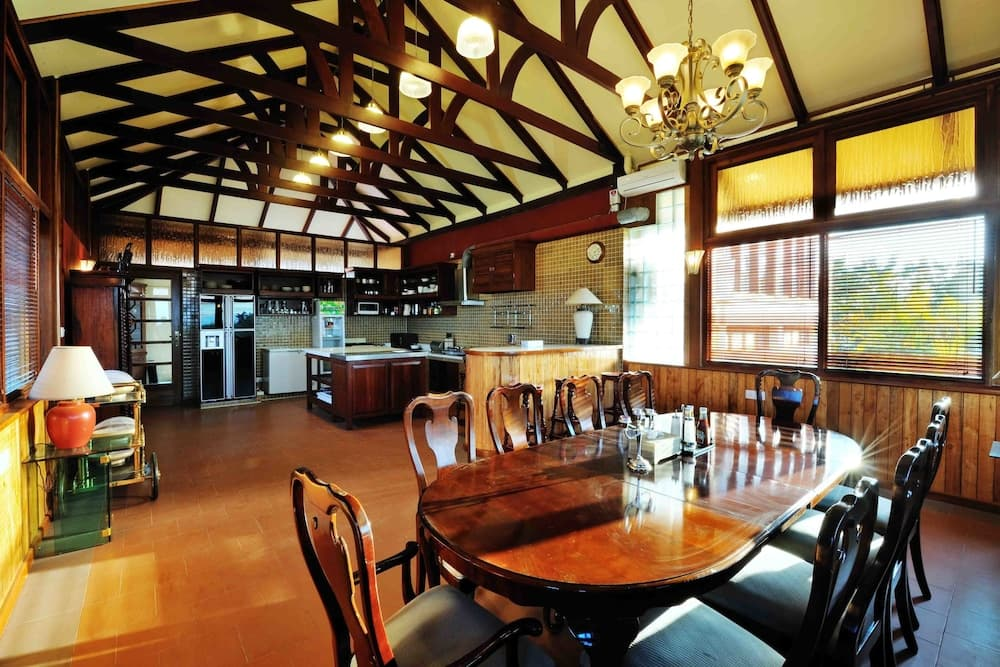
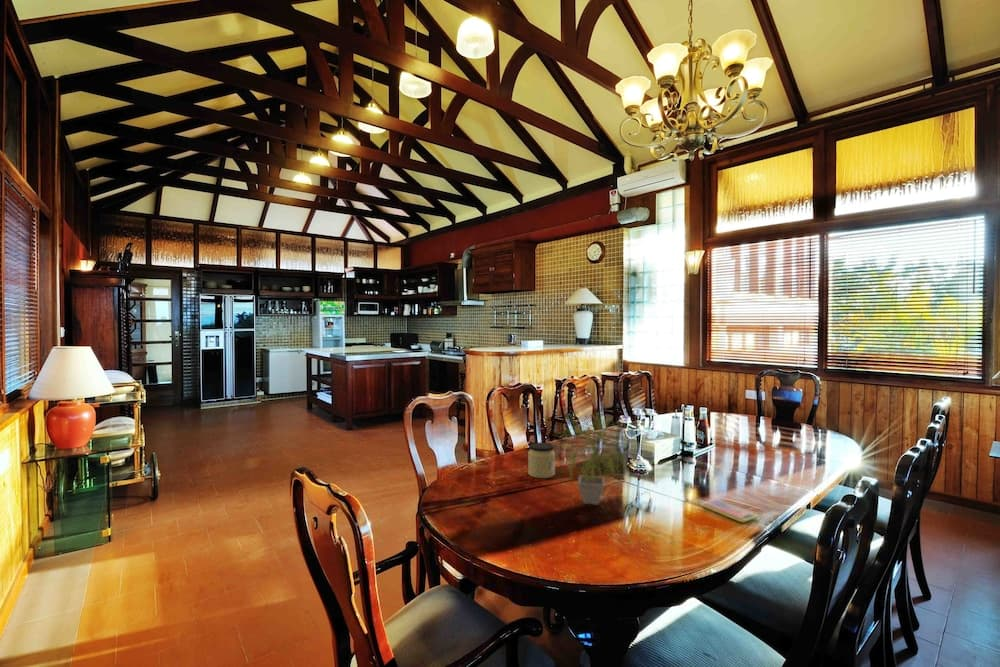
+ jar (541, 459)
+ potted plant (597, 453)
+ smartphone (728, 510)
